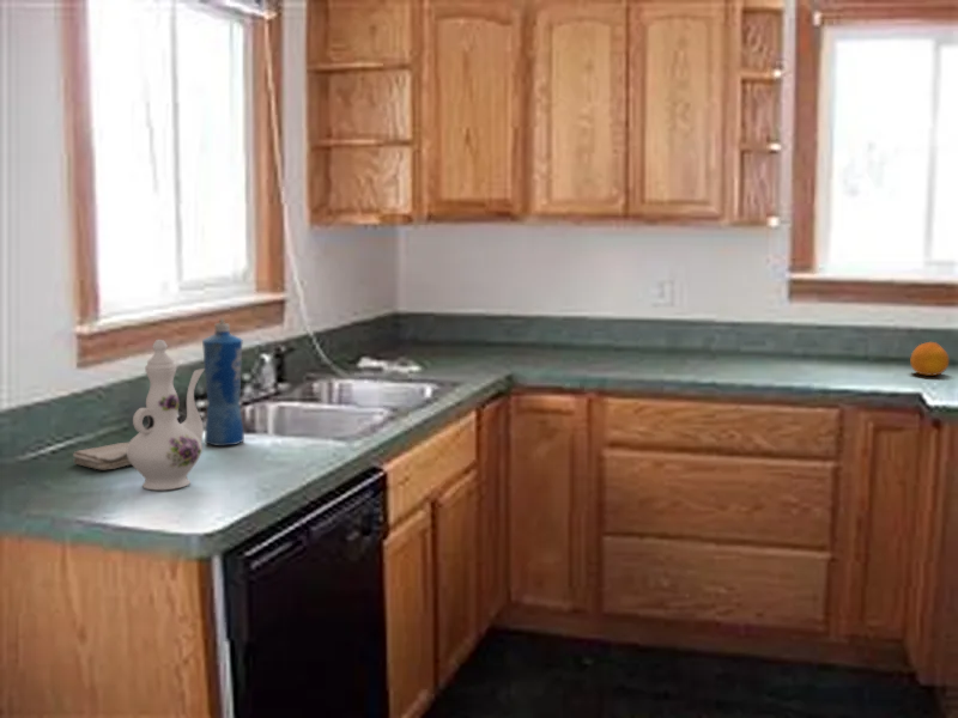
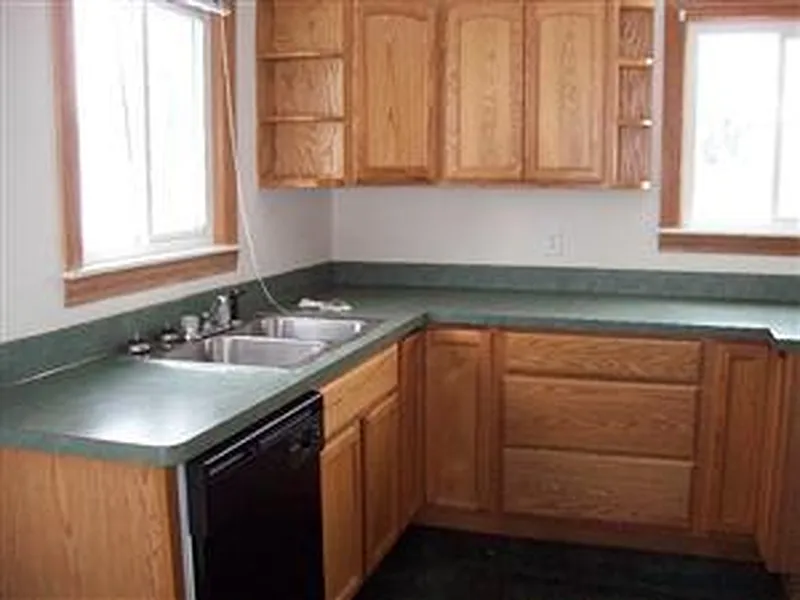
- fruit (929, 358)
- chinaware (170, 410)
- washcloth (123, 452)
- squeeze bottle (223, 381)
